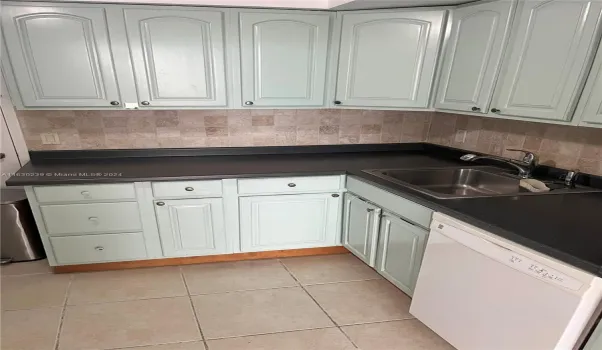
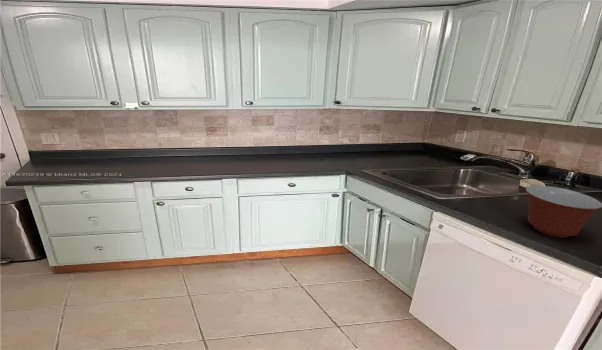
+ mixing bowl (556, 213)
